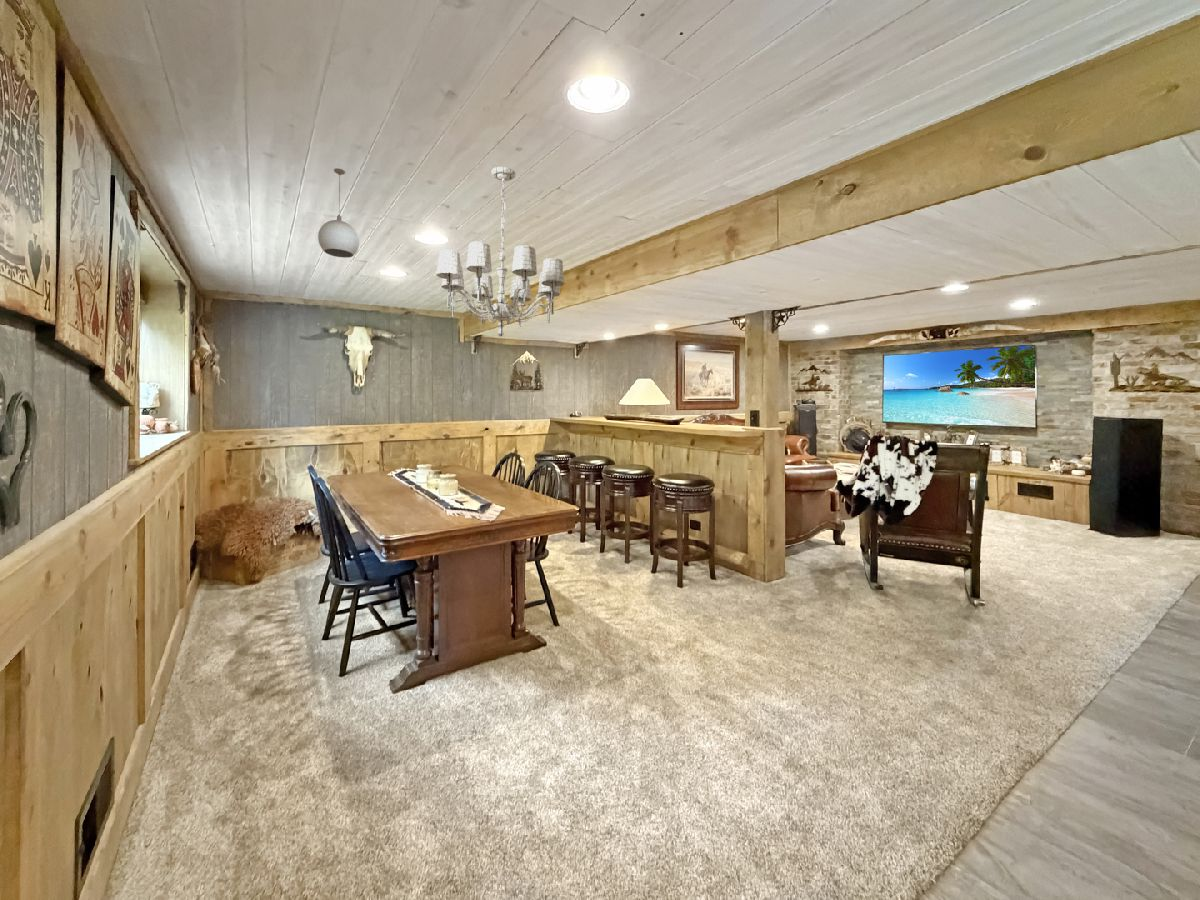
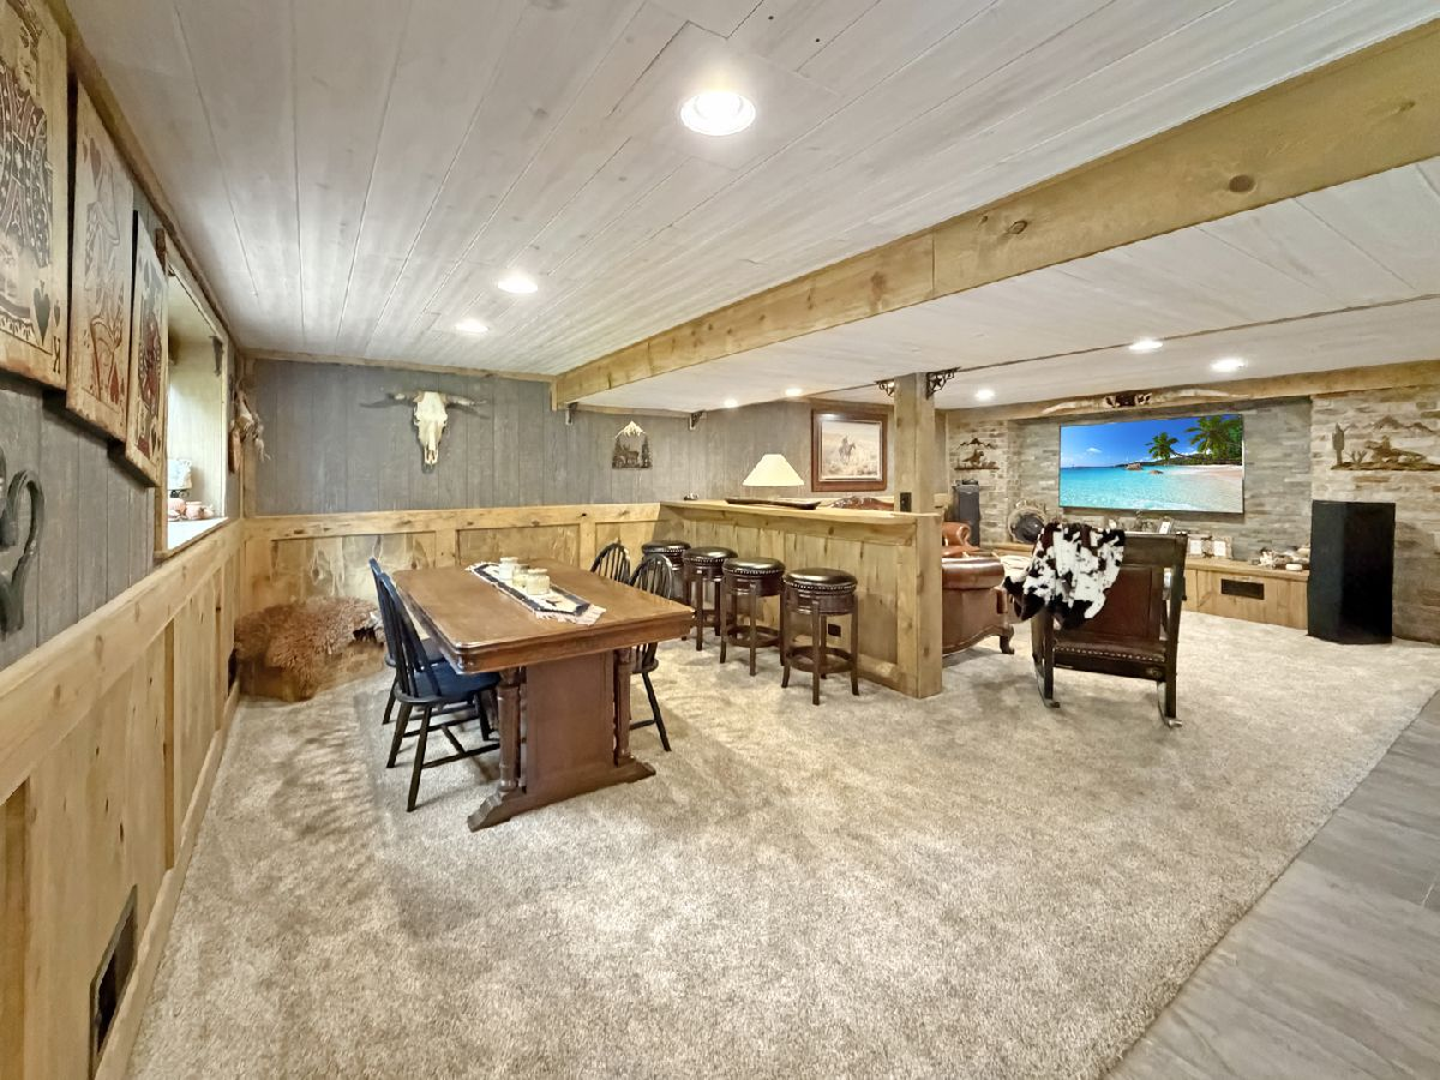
- chandelier (502, 254)
- pendant light (339, 211)
